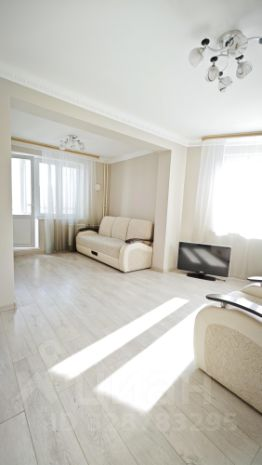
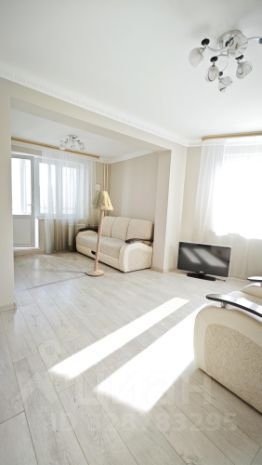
+ floor lamp (100, 231)
